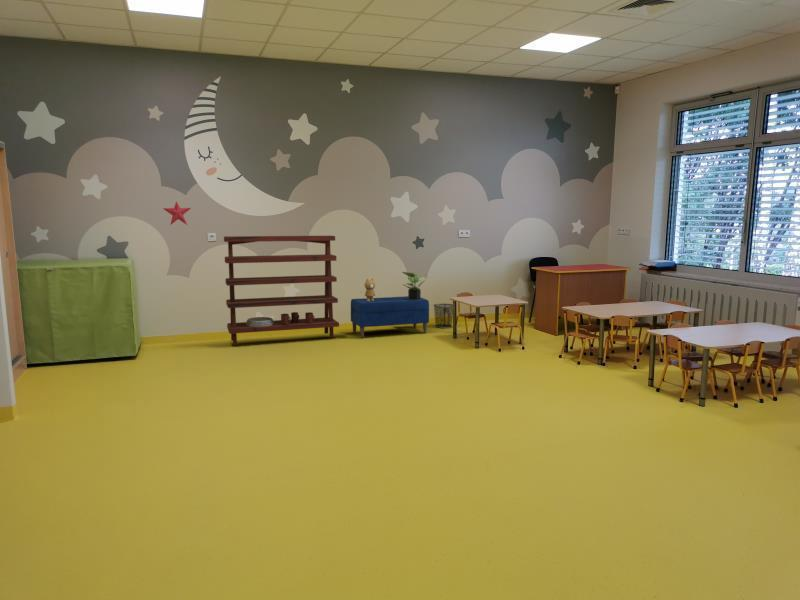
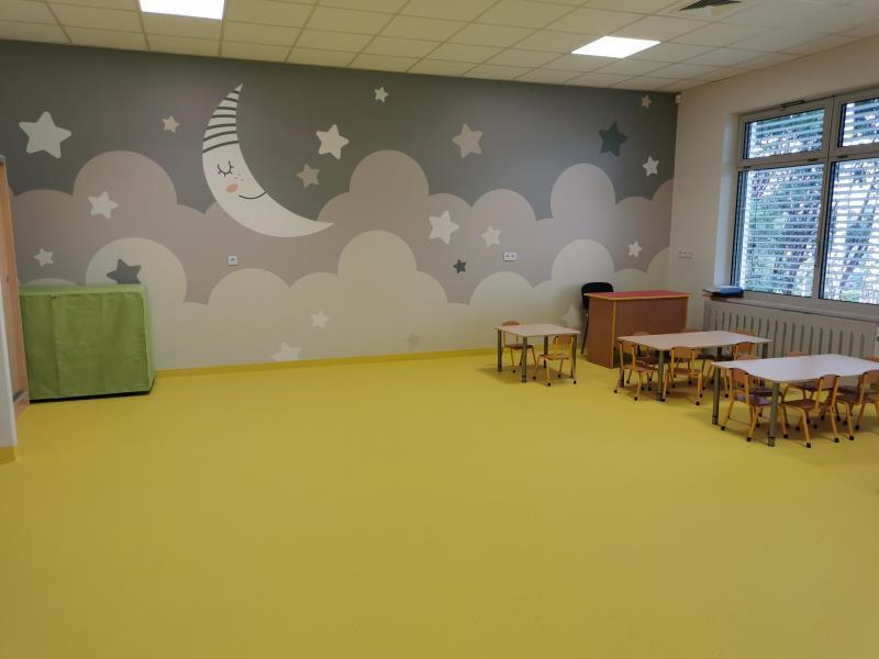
- waste bin (443, 315)
- potted plant (412, 285)
- decorative star (177, 213)
- shelving unit (282, 283)
- teddy bear (369, 289)
- bench (389, 316)
